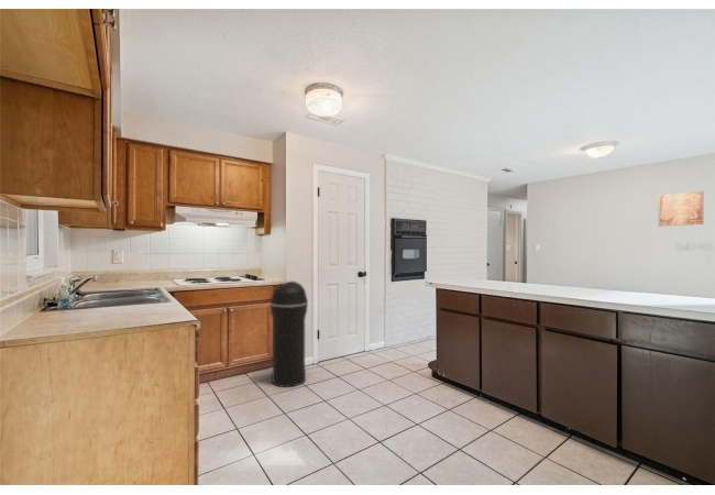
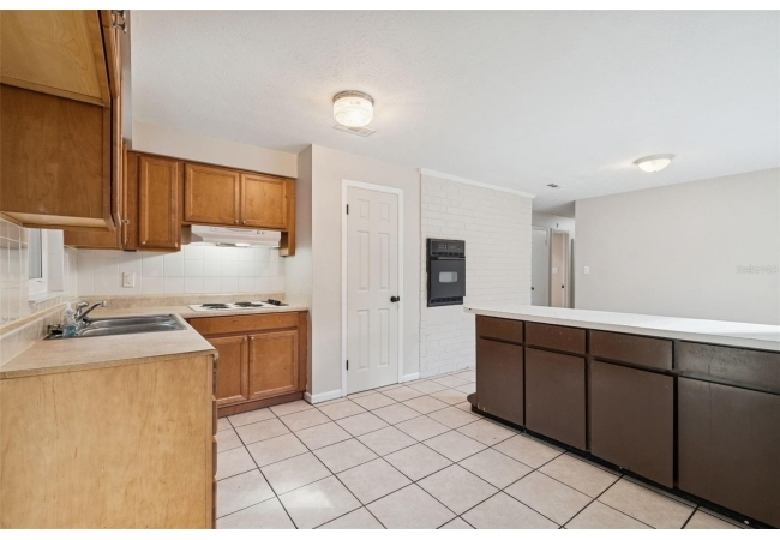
- wall art (680, 209)
- trash can (289, 330)
